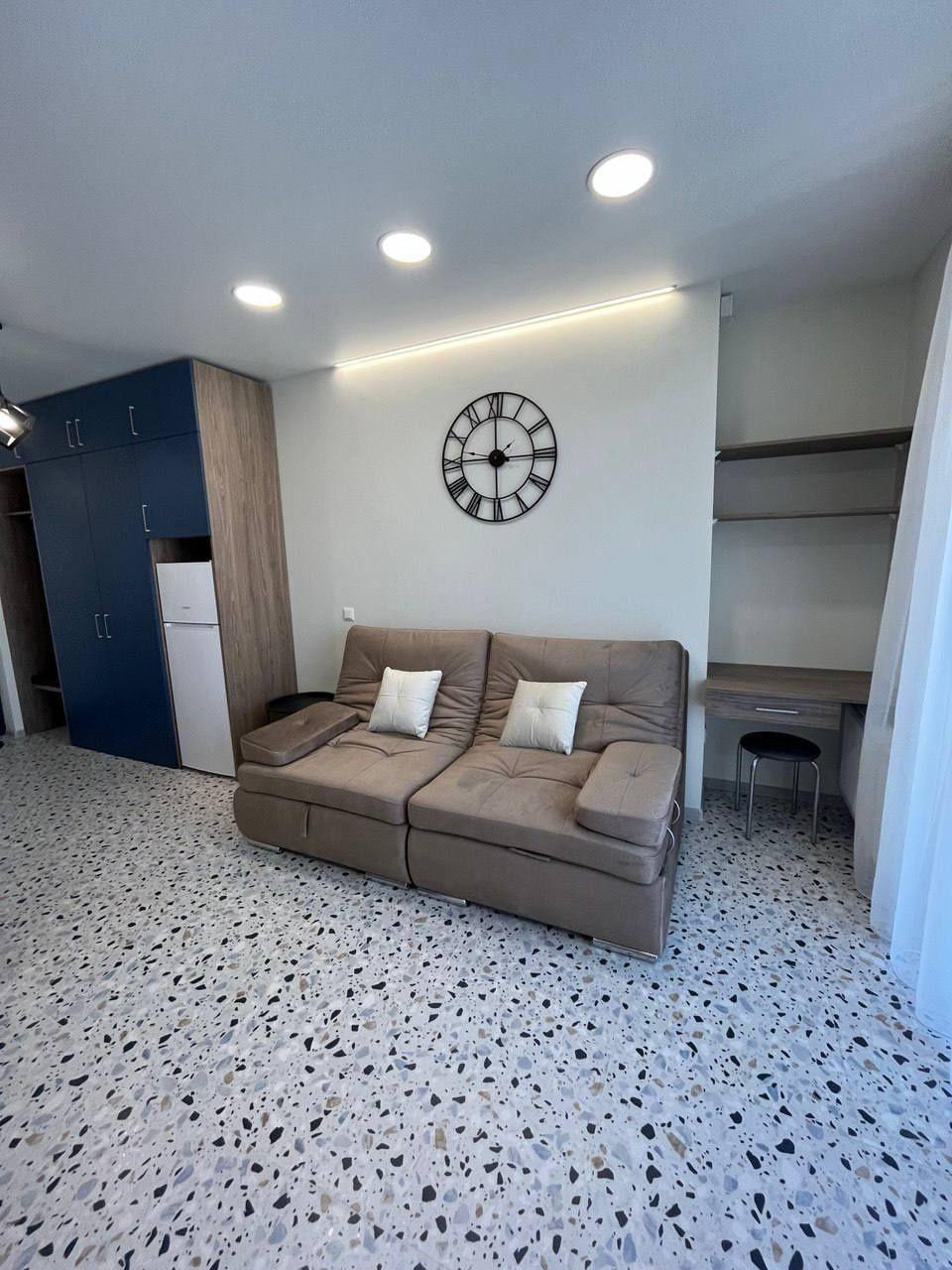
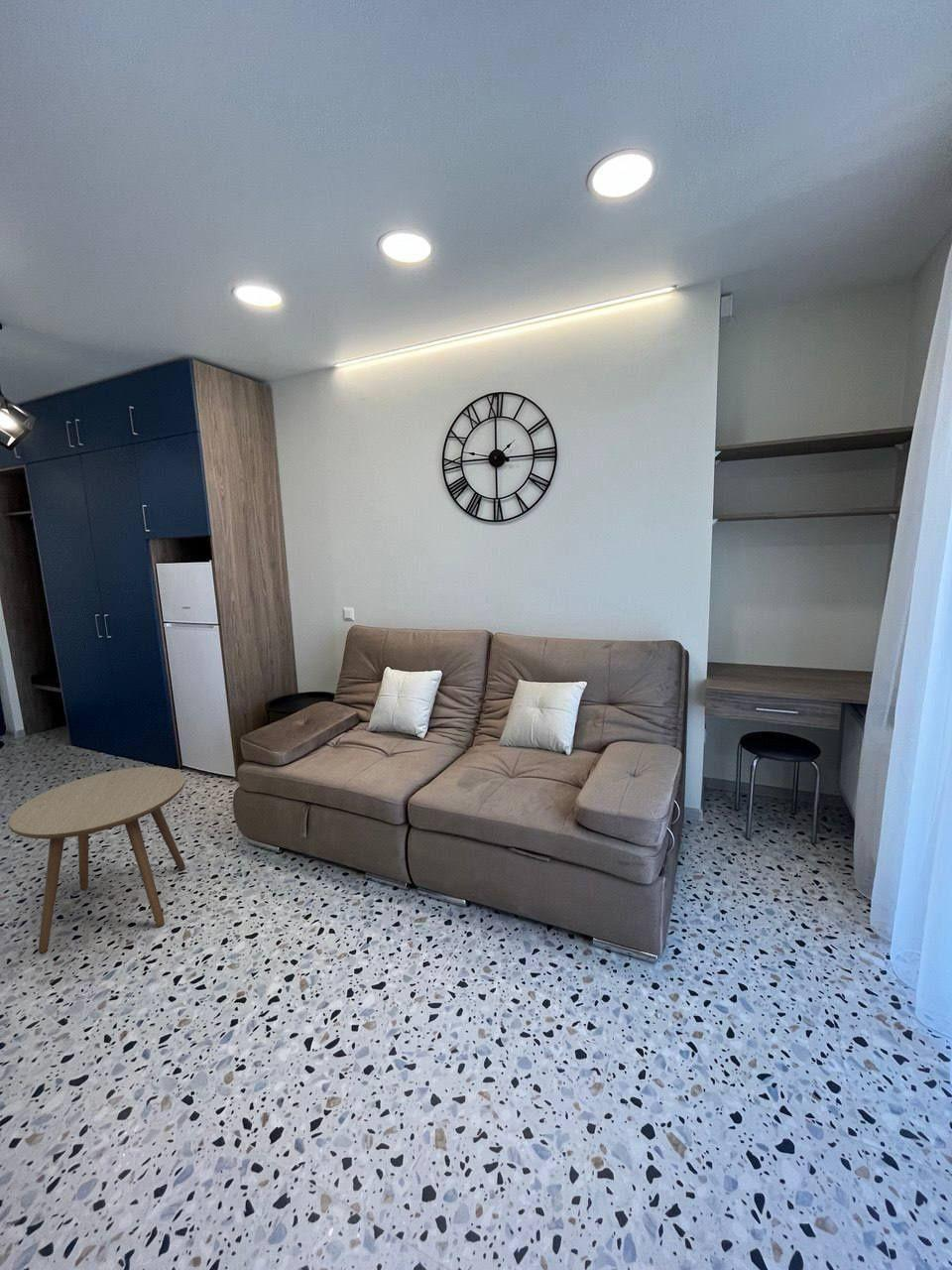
+ side table (131, 844)
